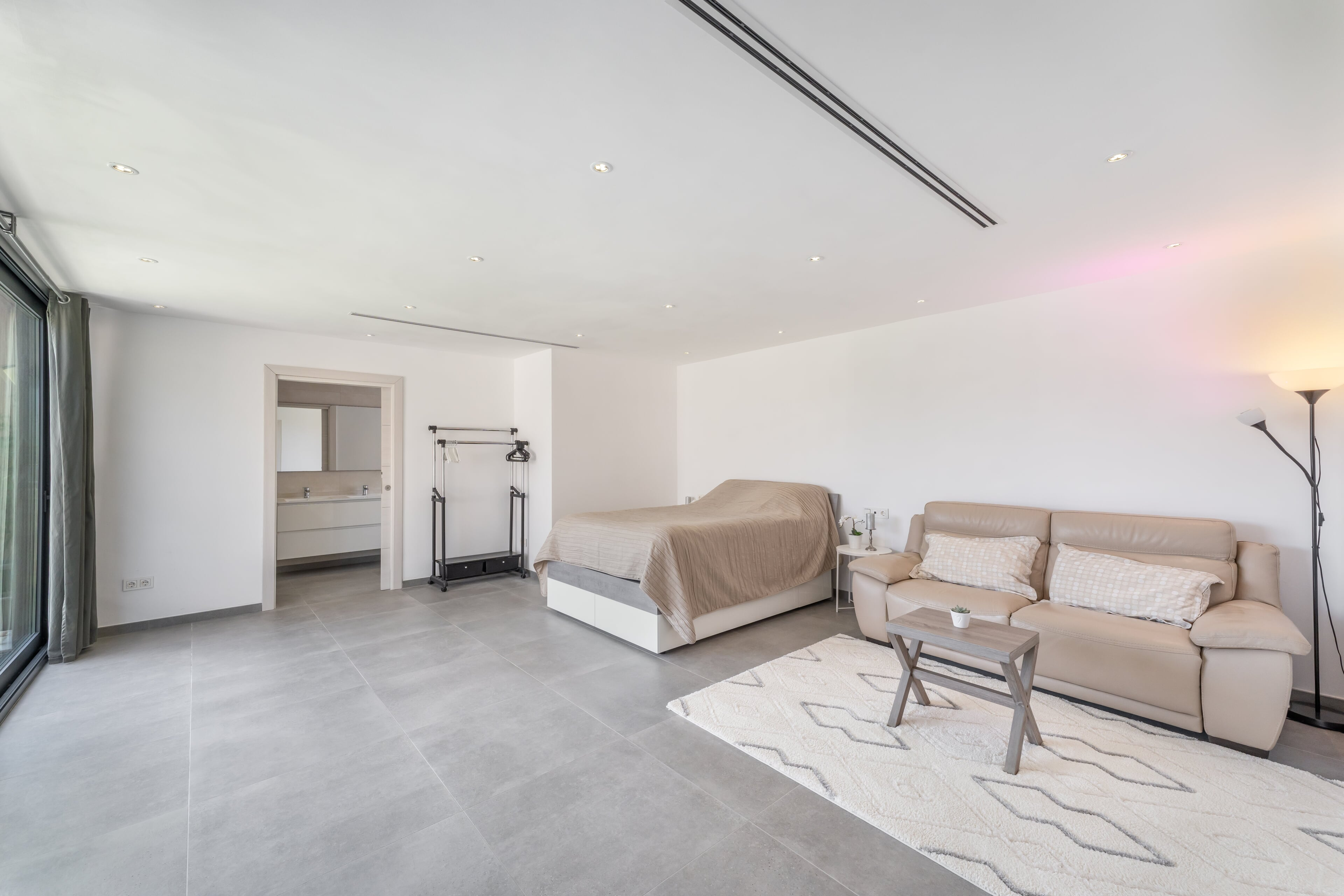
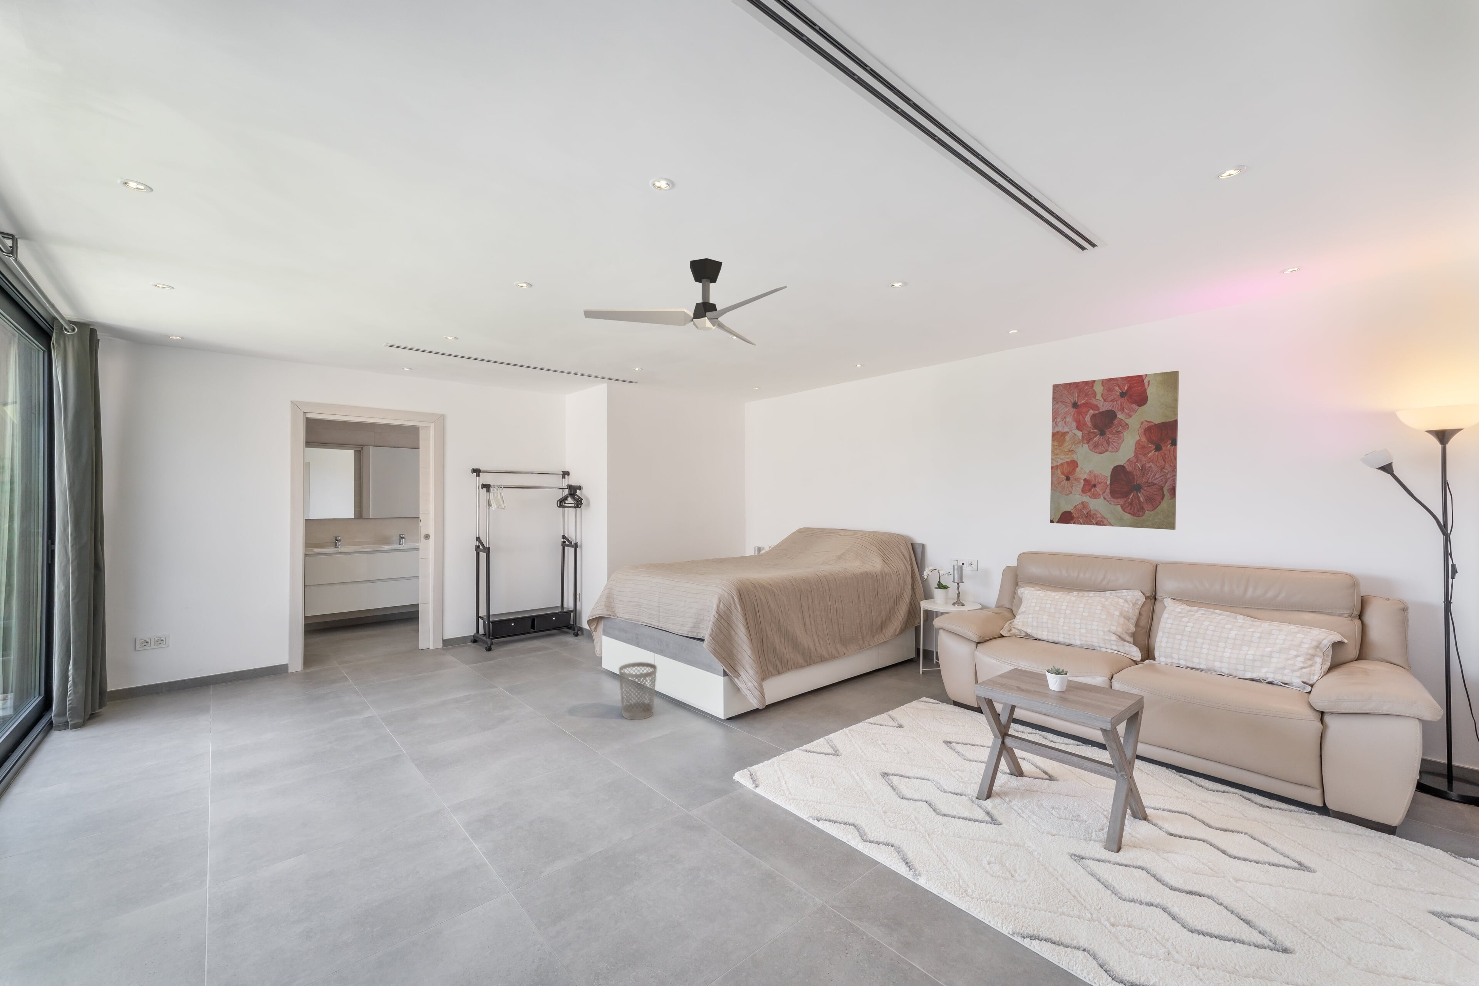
+ wall art (1110, 452)
+ wastebasket (637, 691)
+ ceiling fan (678, 308)
